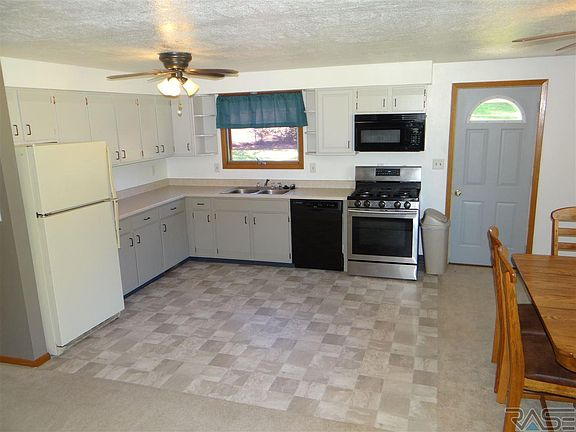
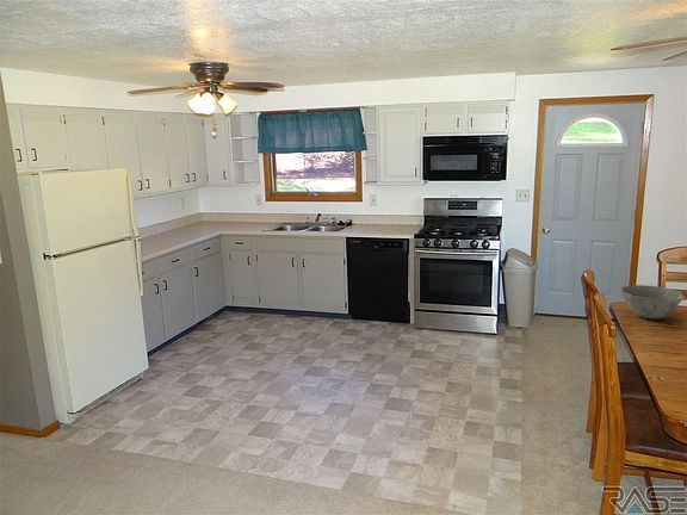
+ bowl (650, 304)
